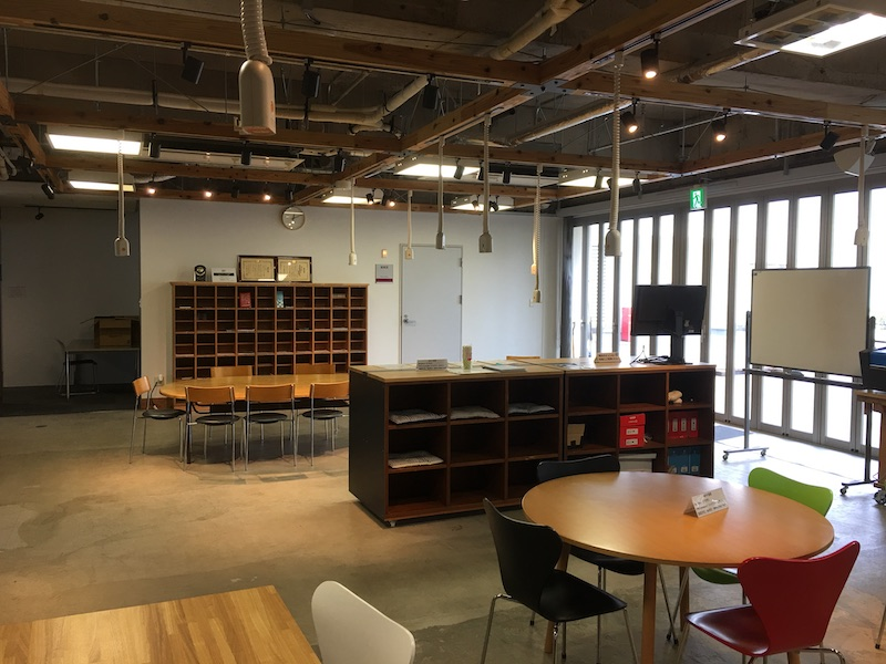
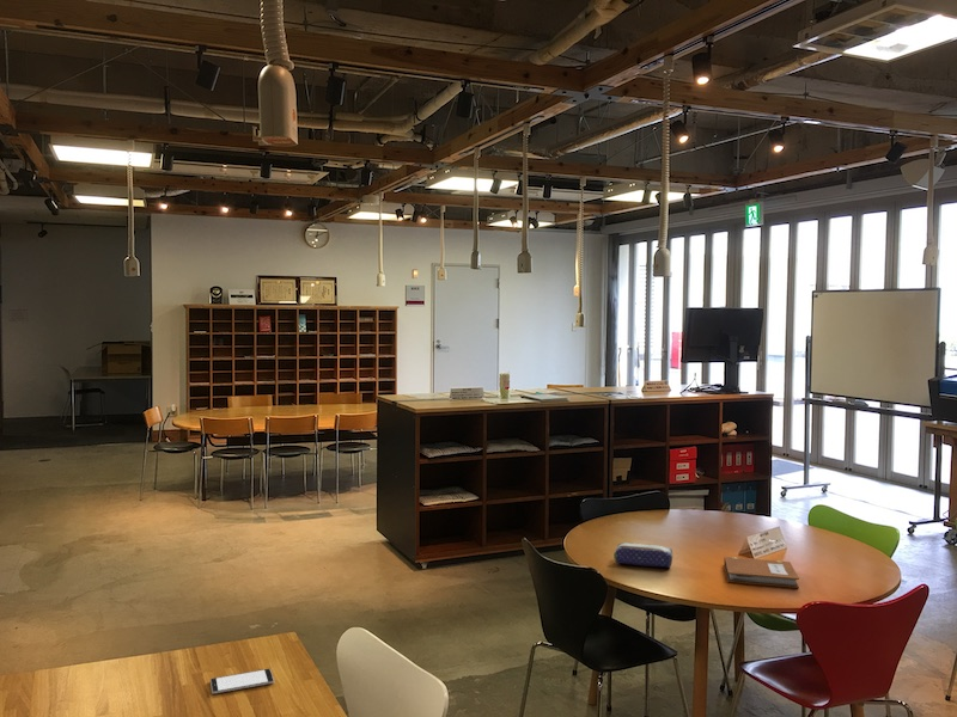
+ smartphone (242, 680)
+ pencil case (642, 554)
+ notebook (761, 571)
